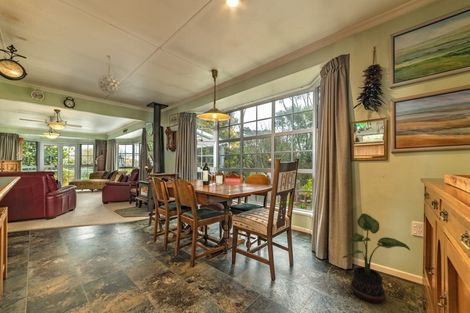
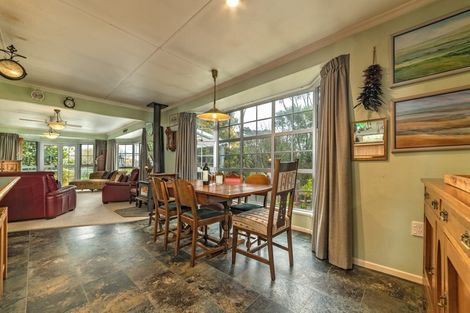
- potted plant (371, 257)
- chandelier (109, 74)
